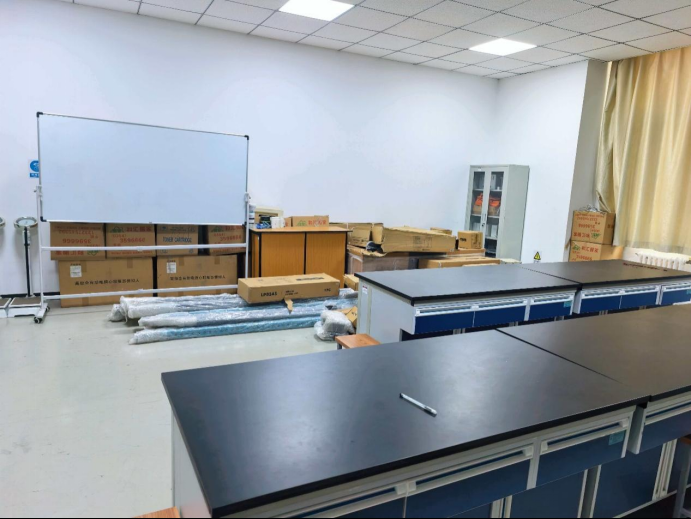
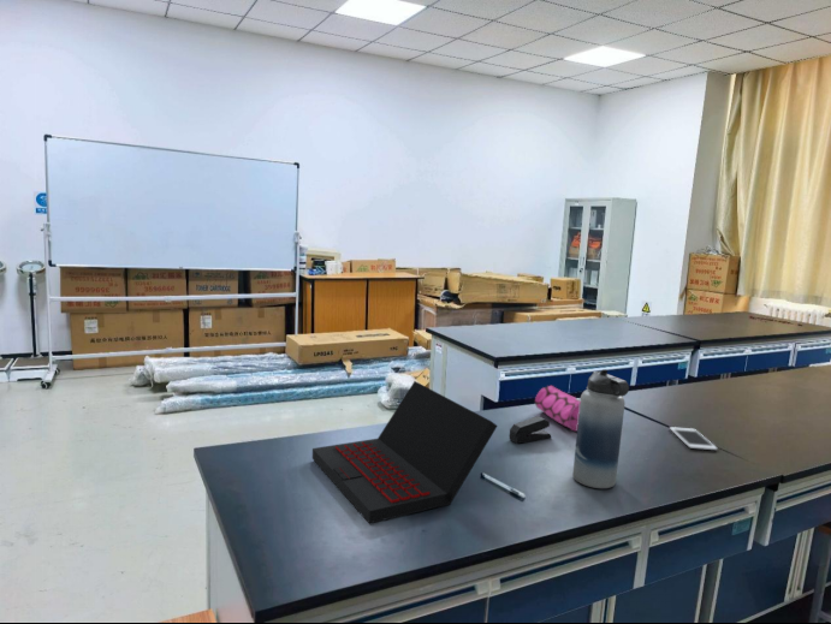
+ cell phone (691, 438)
+ pencil case (562, 405)
+ stapler (530, 428)
+ water bottle (600, 427)
+ laptop (398, 440)
